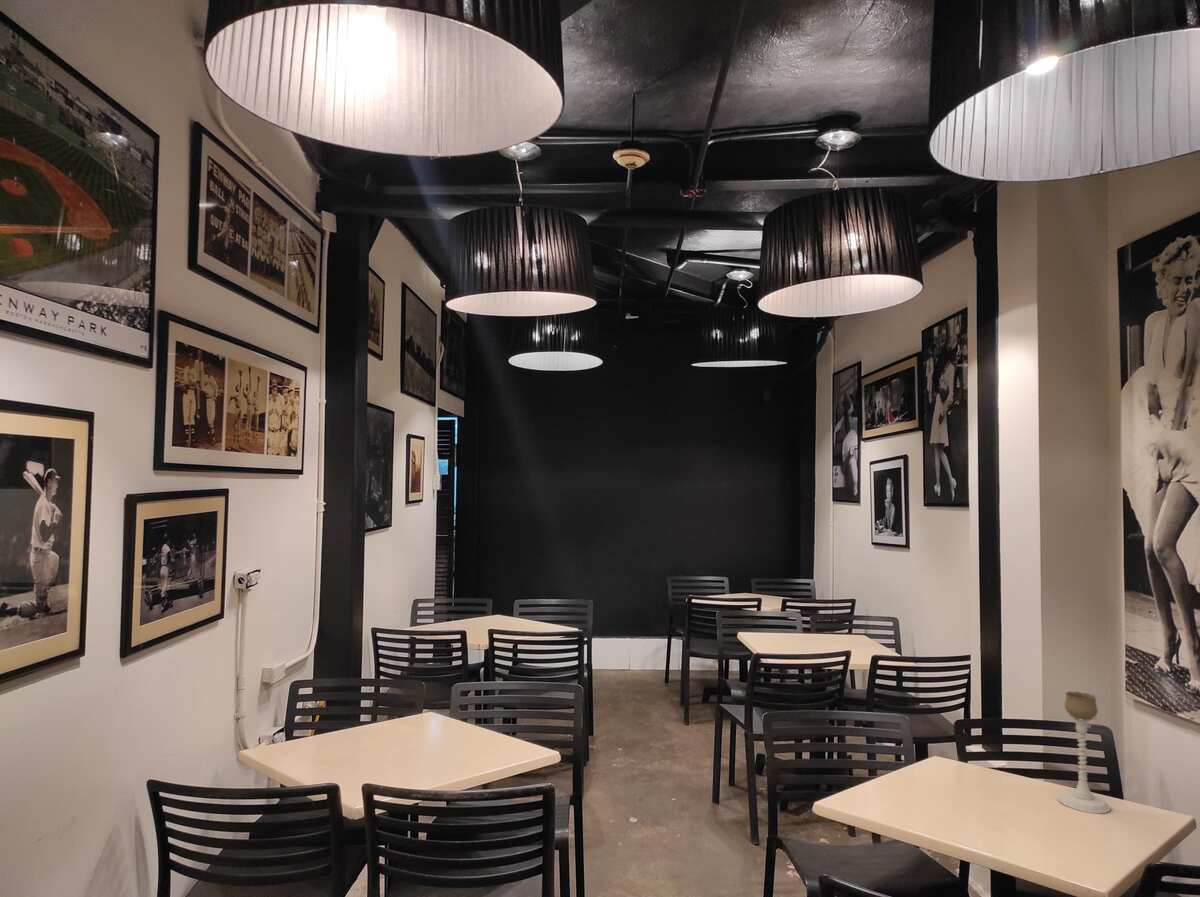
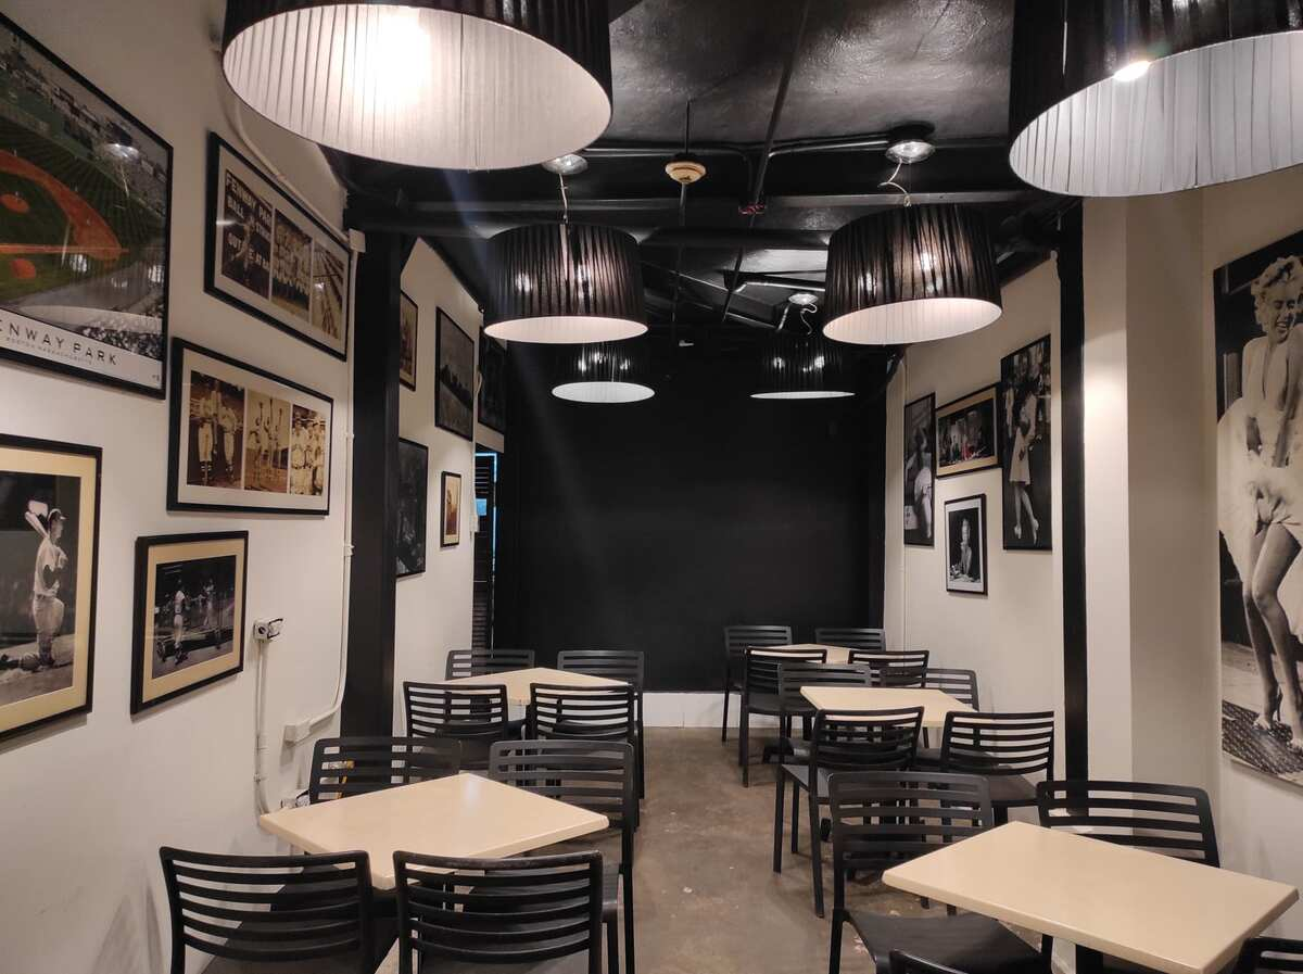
- candle holder (1082, 749)
